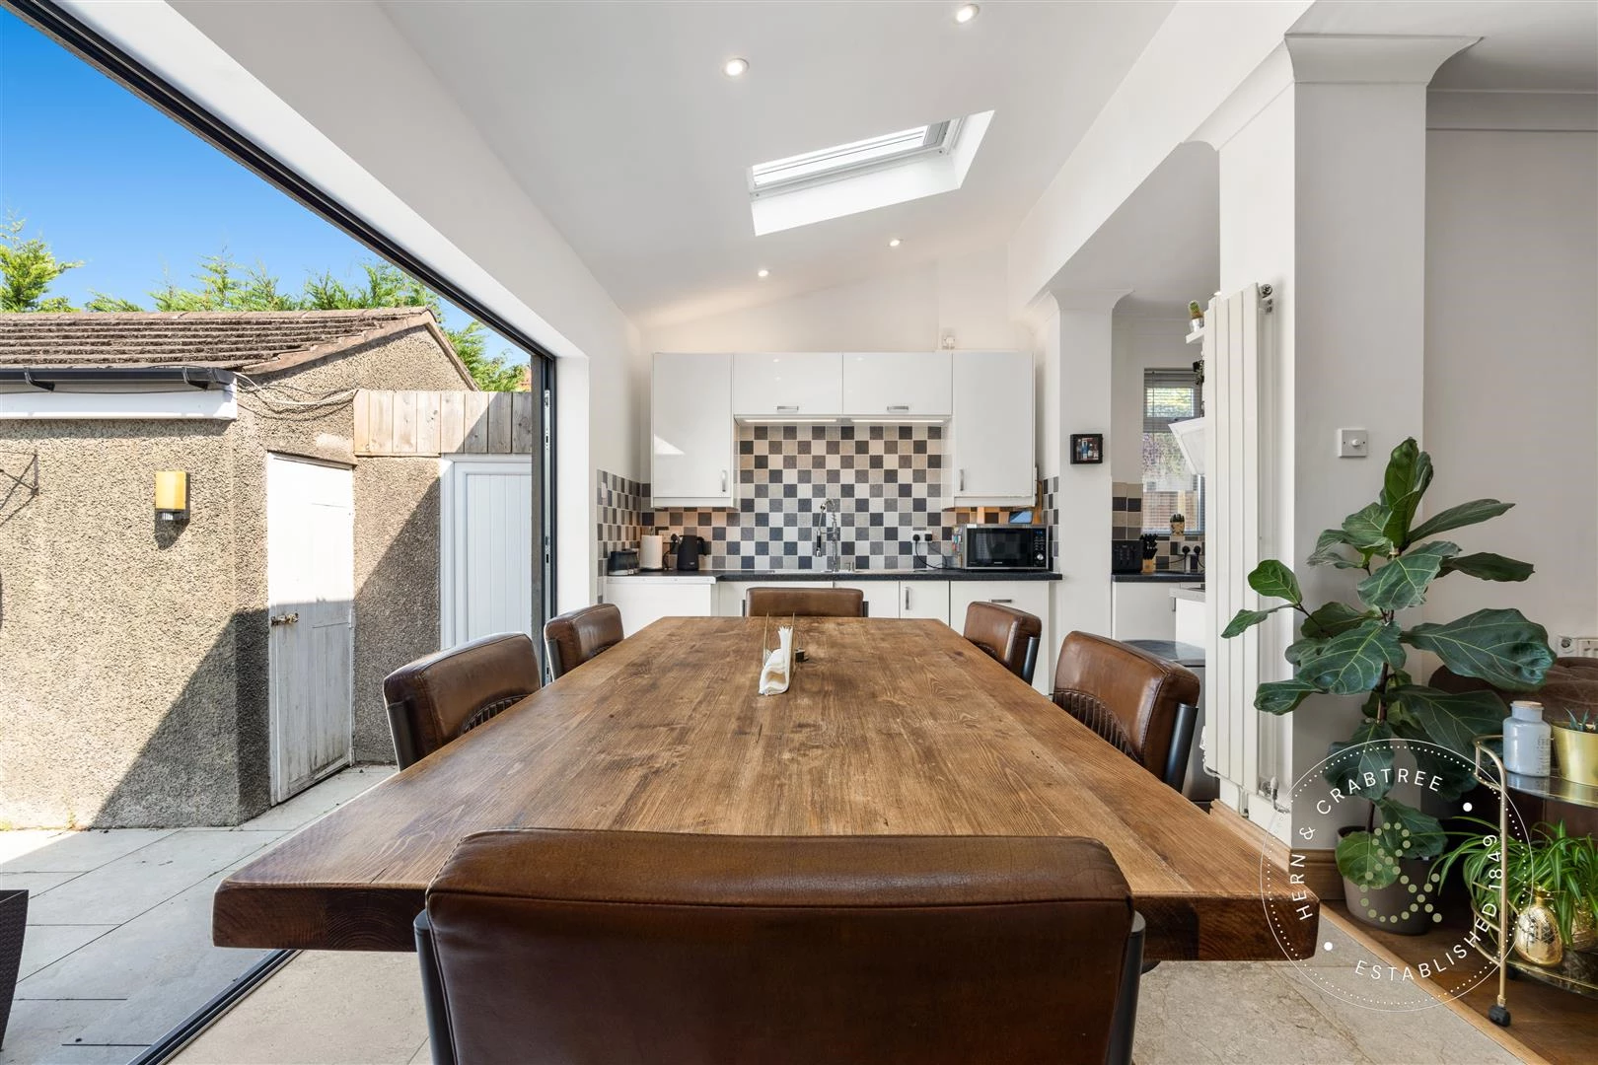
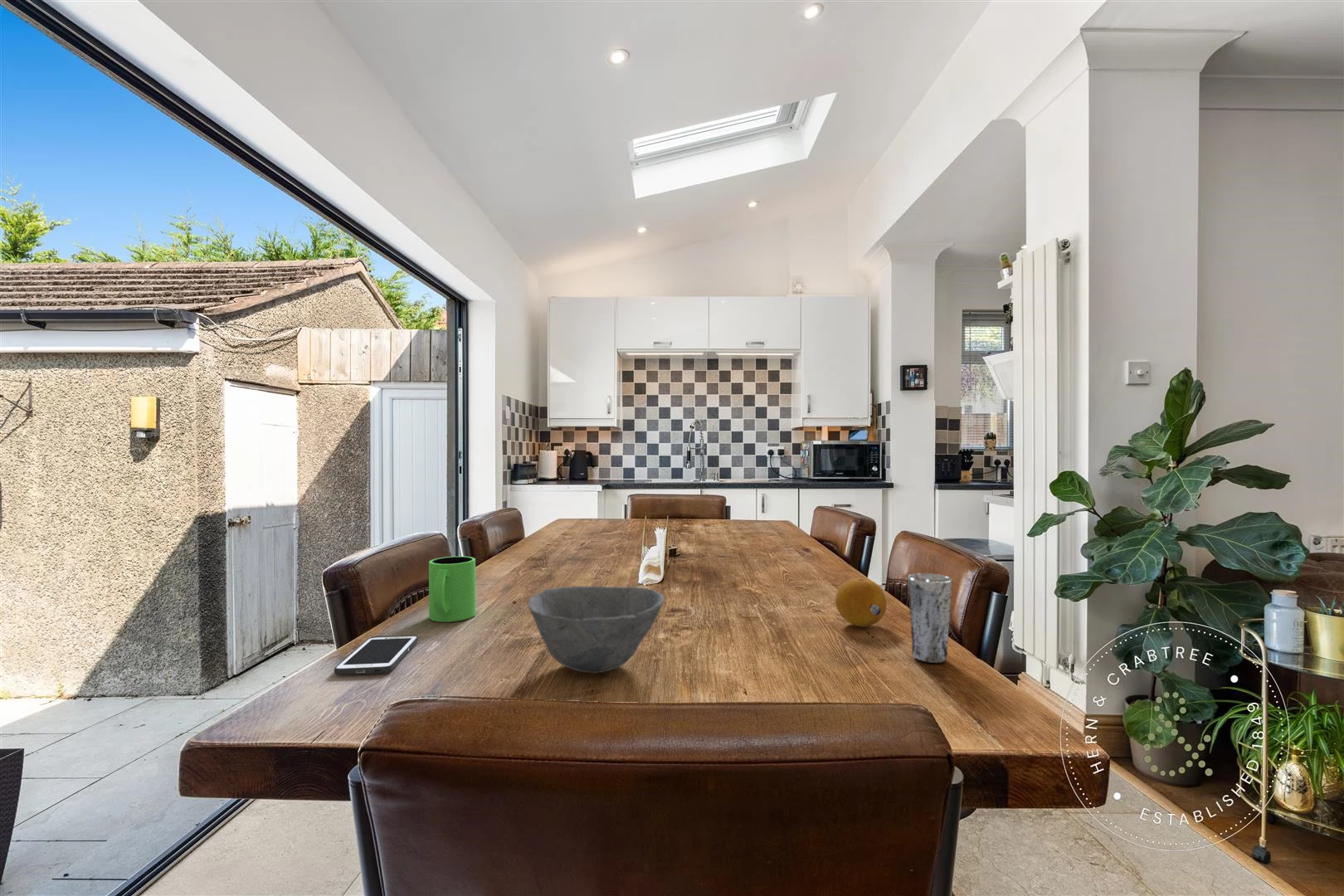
+ bowl (597, 632)
+ mug (449, 590)
+ fruit (860, 601)
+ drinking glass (929, 617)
+ cell phone (379, 654)
